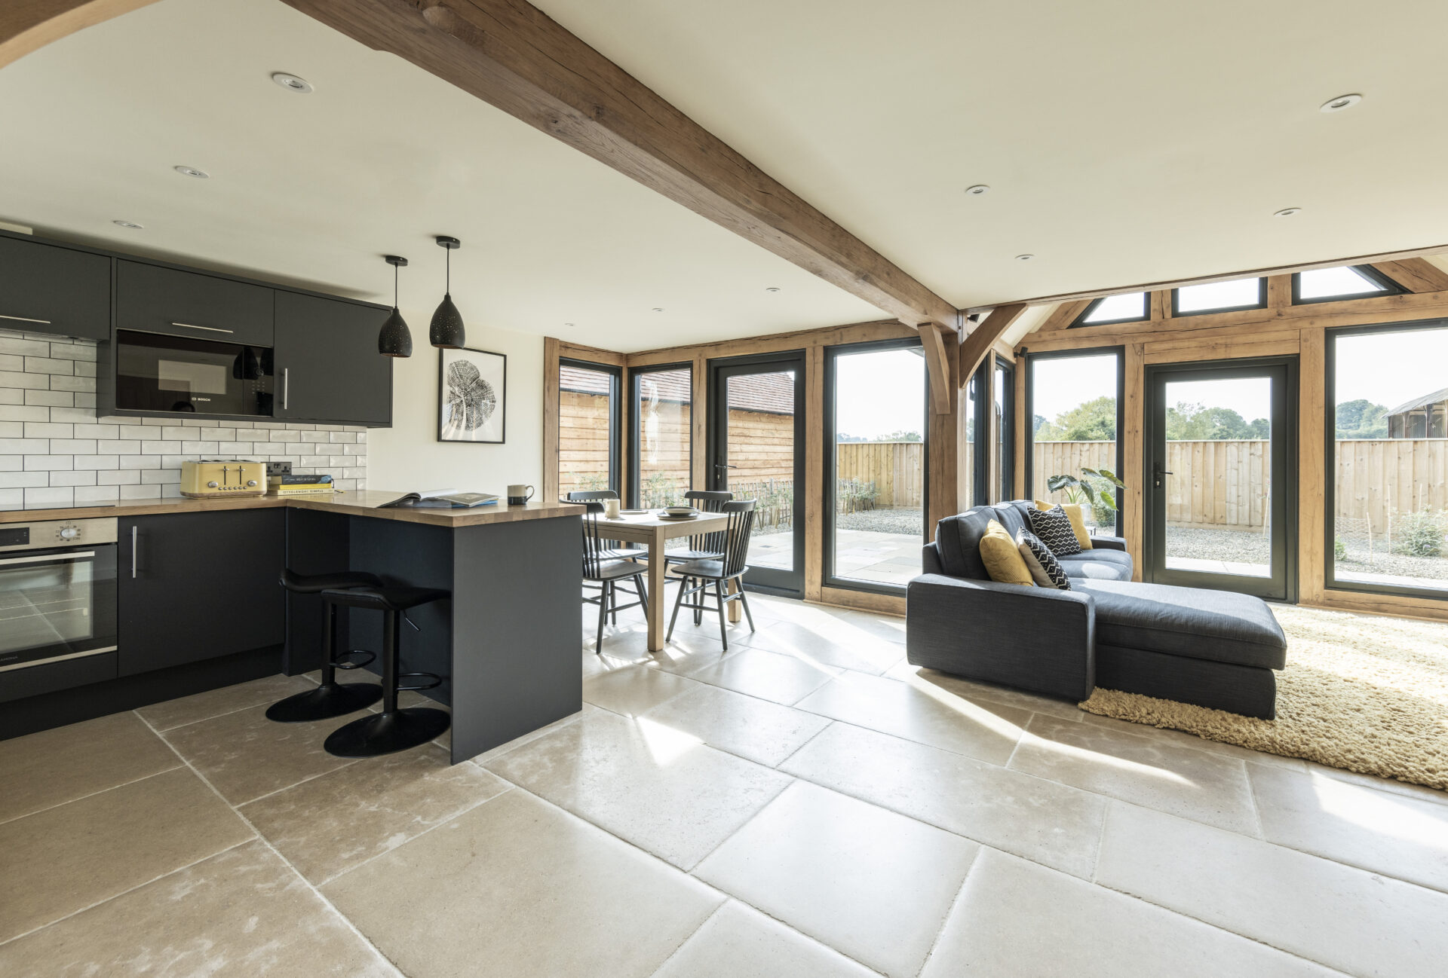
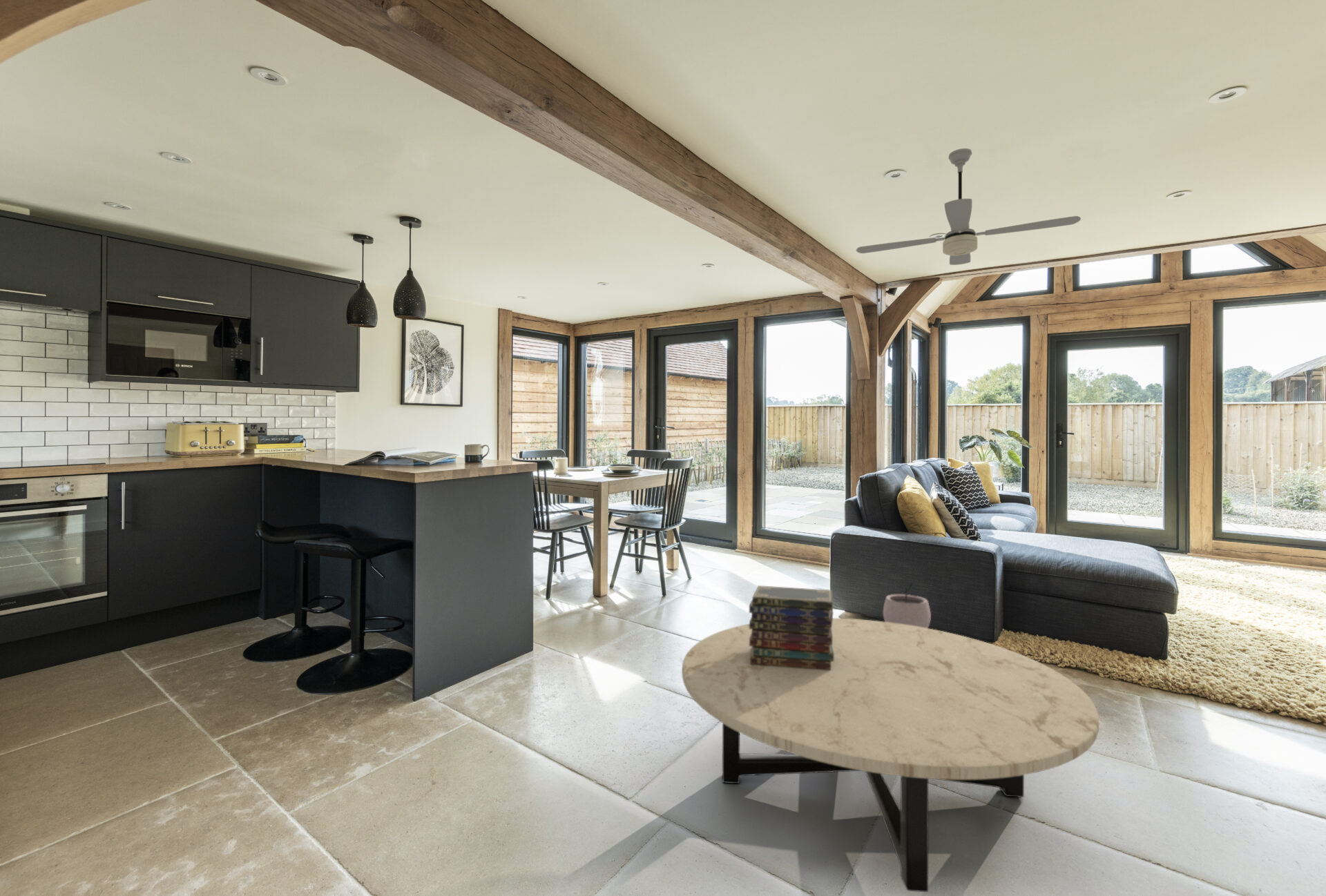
+ book stack (791, 625)
+ coffee table (868, 727)
+ plant pot (906, 609)
+ ceiling fan (960, 203)
